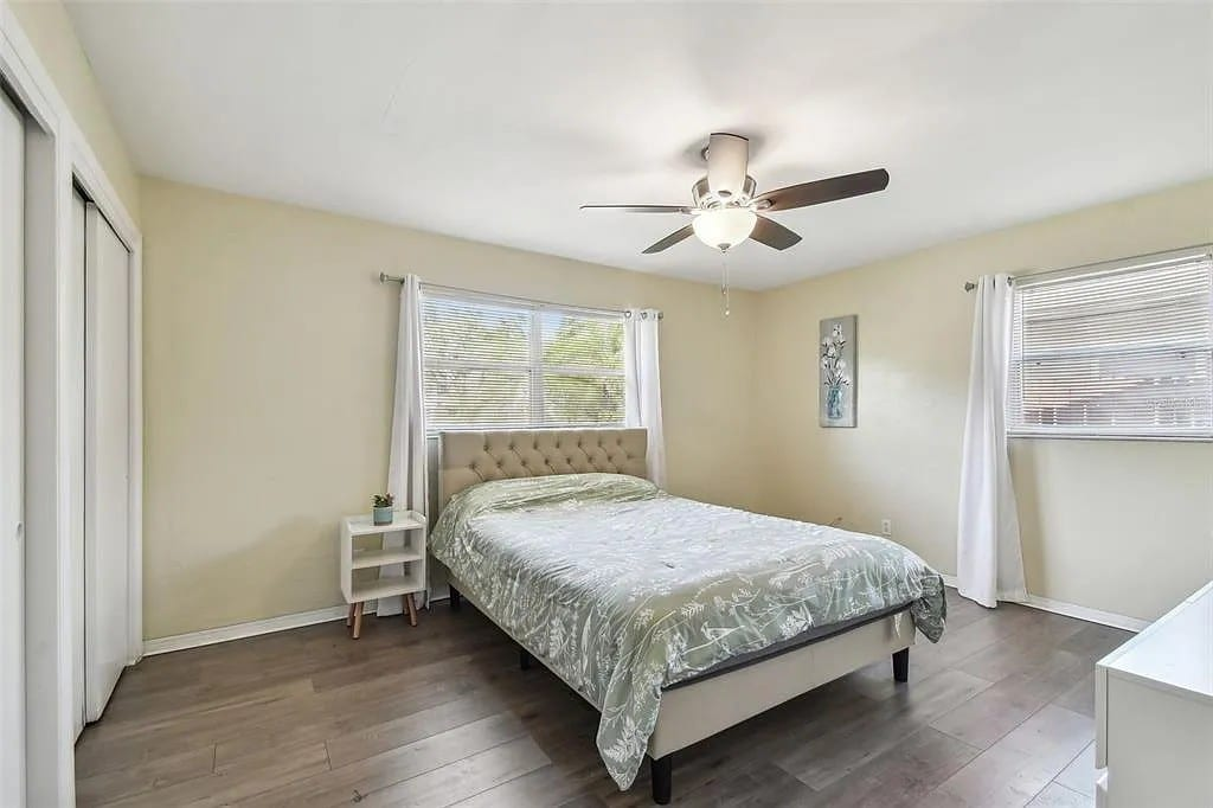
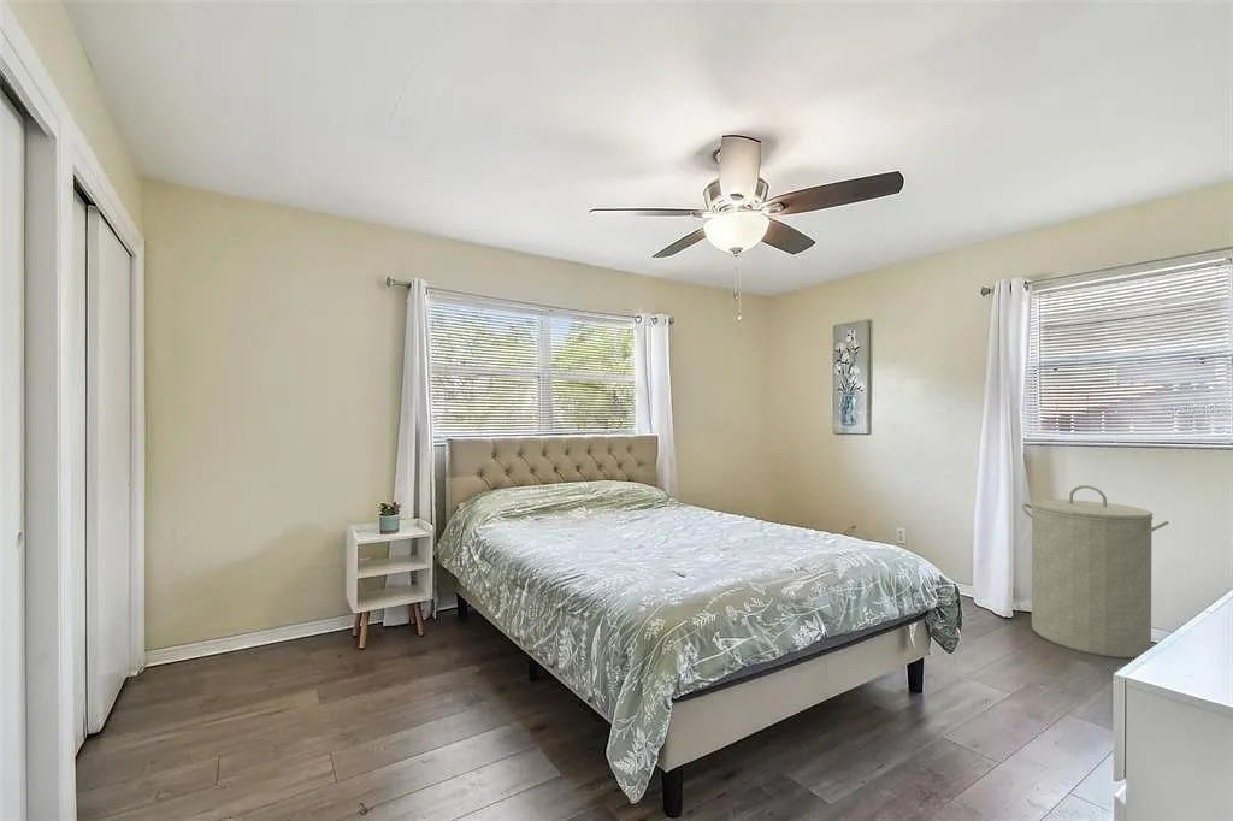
+ laundry hamper (1089, 562)
